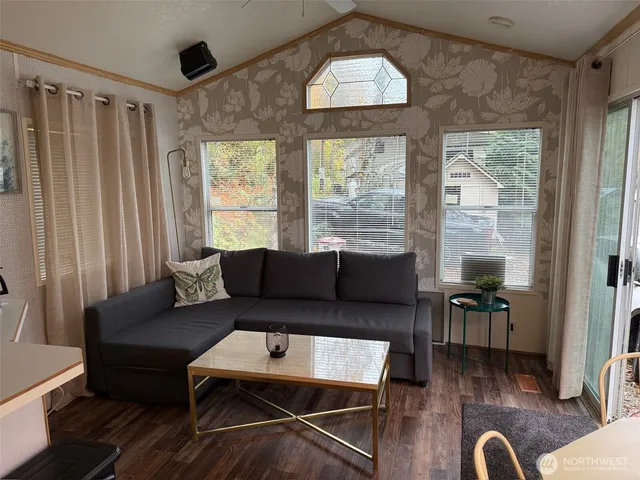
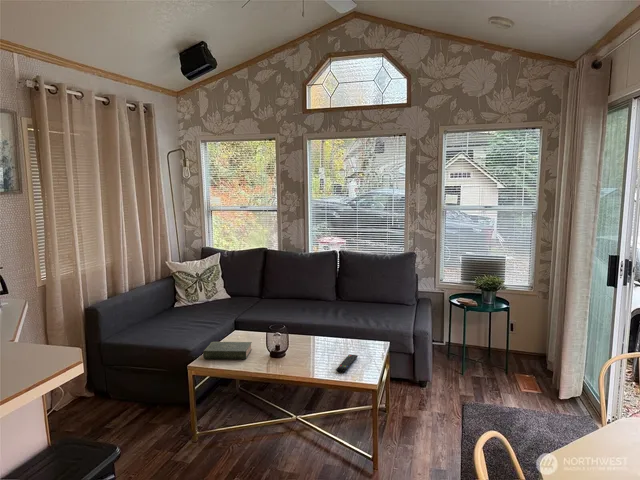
+ remote control (347, 363)
+ book (228, 350)
